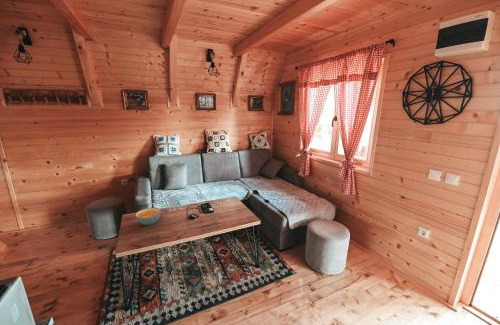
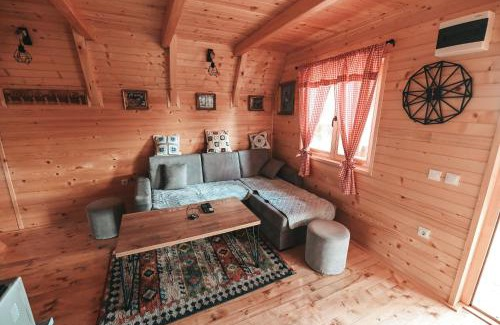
- cereal bowl (148, 218)
